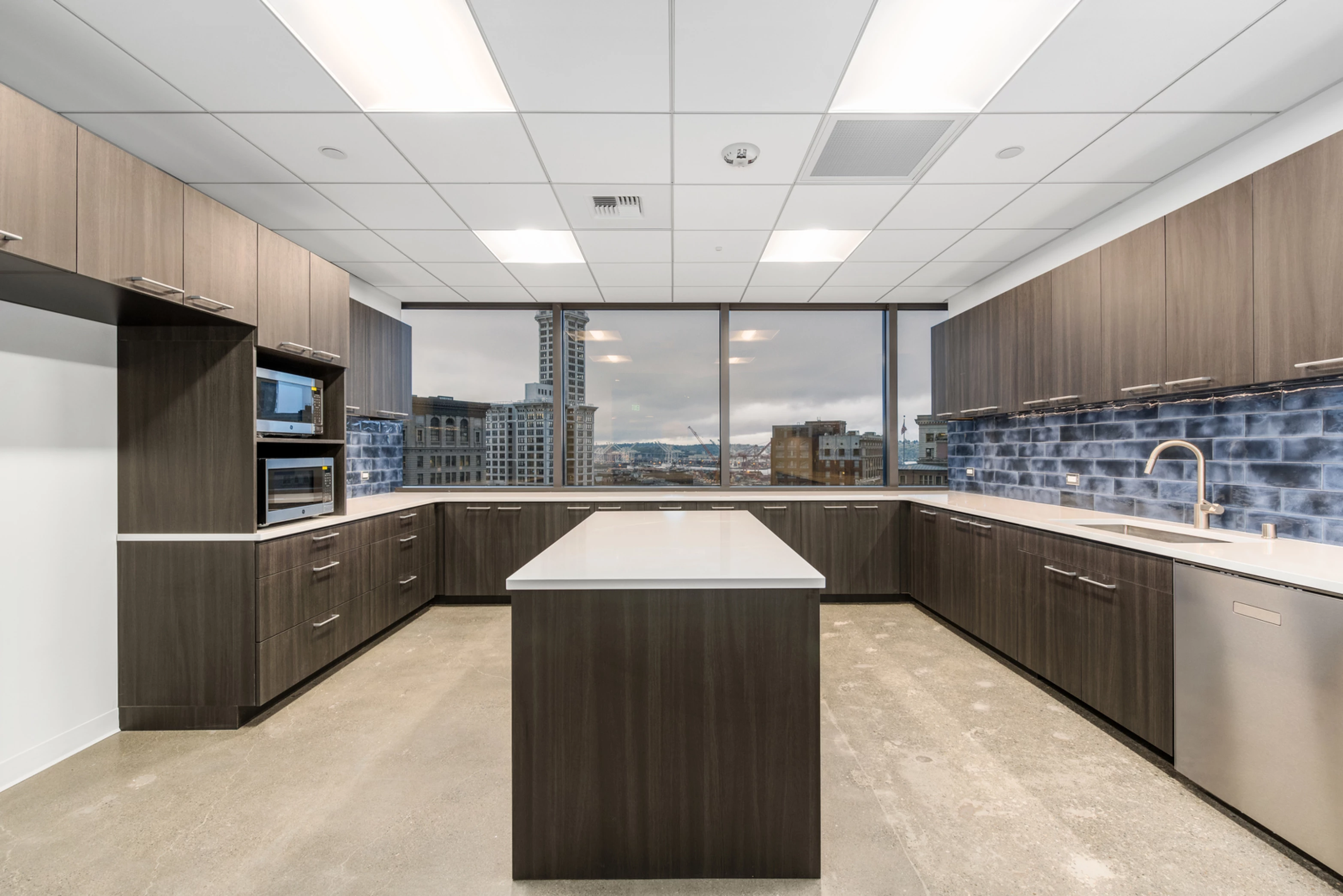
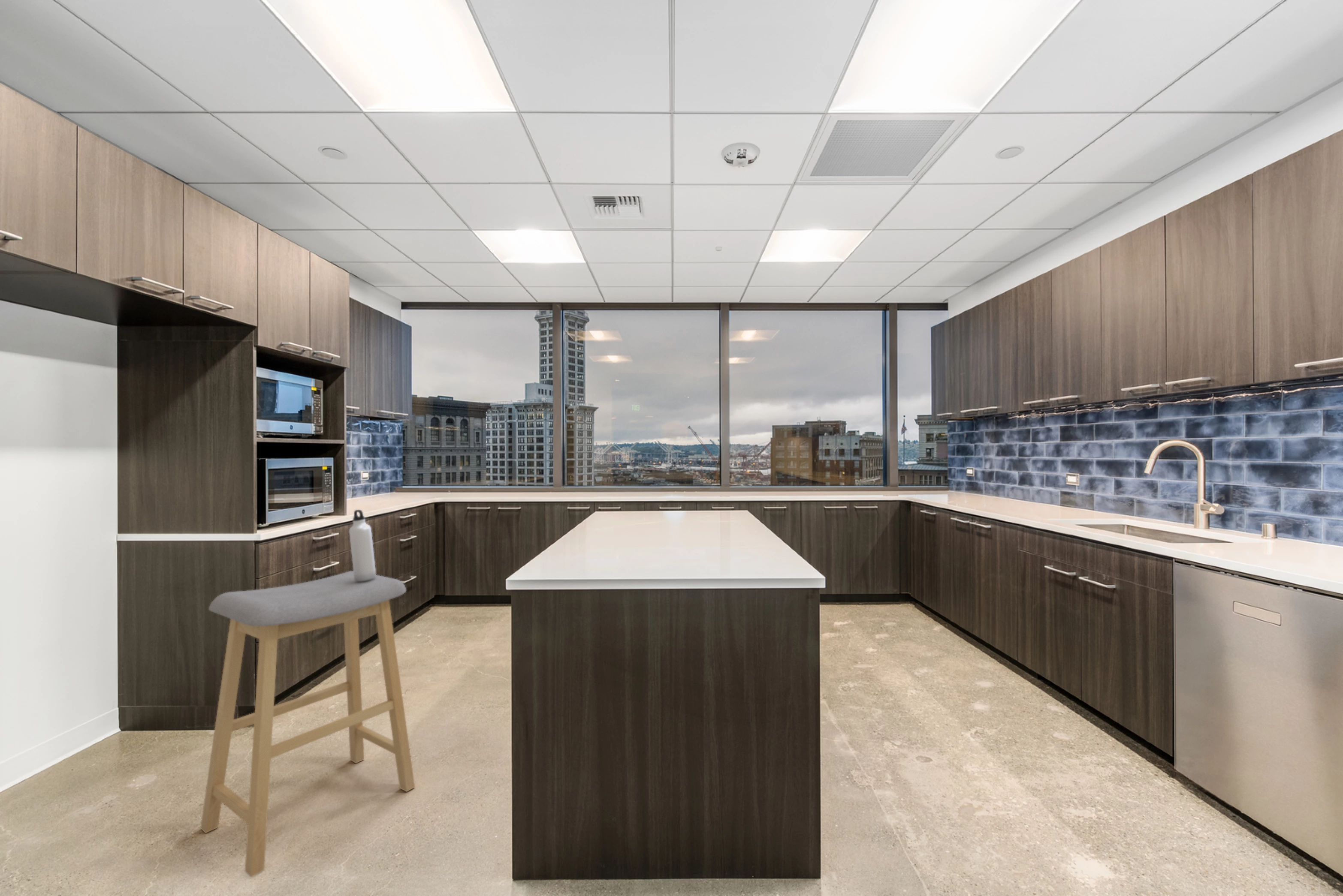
+ water bottle (365, 543)
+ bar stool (314, 696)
